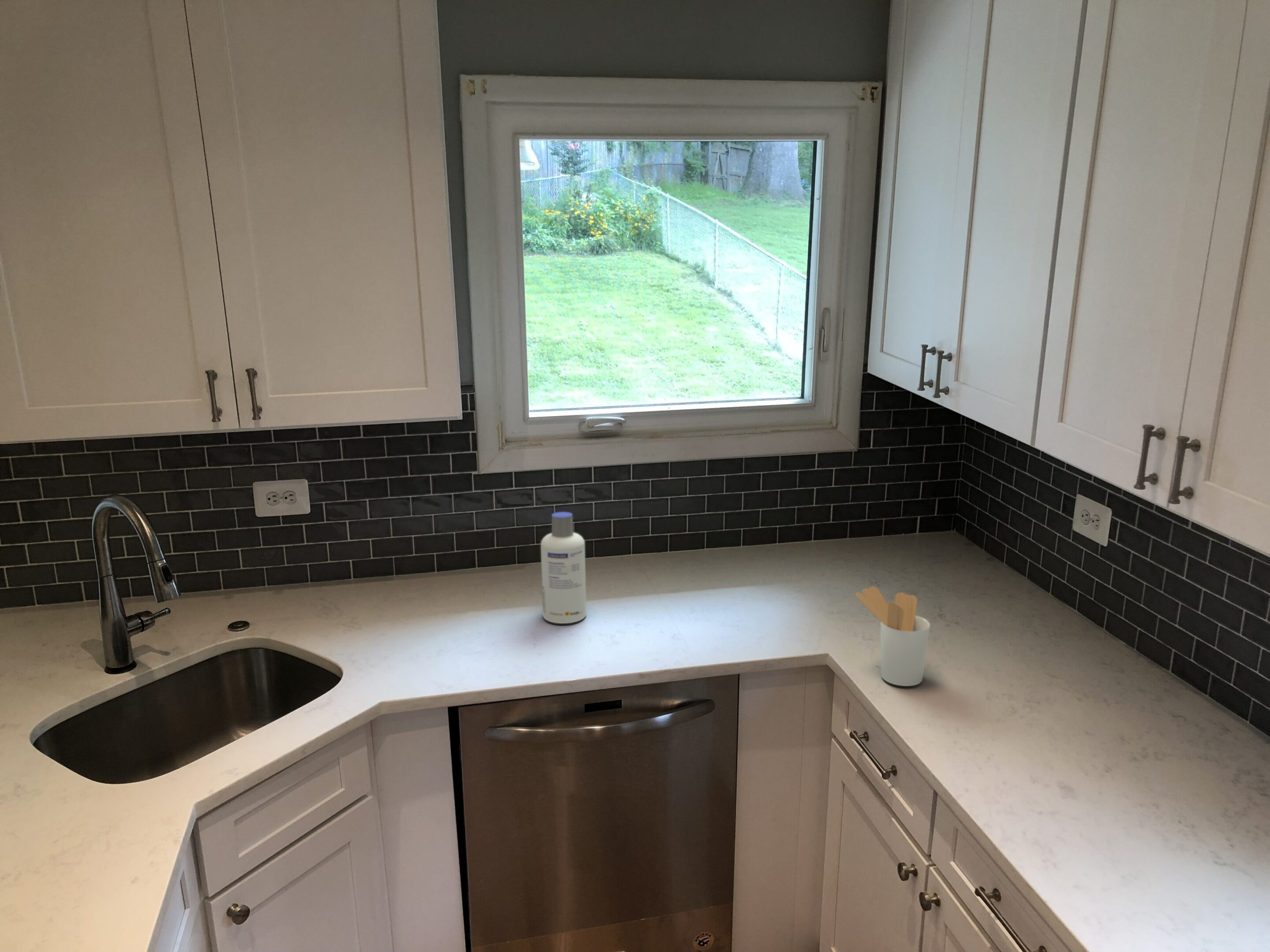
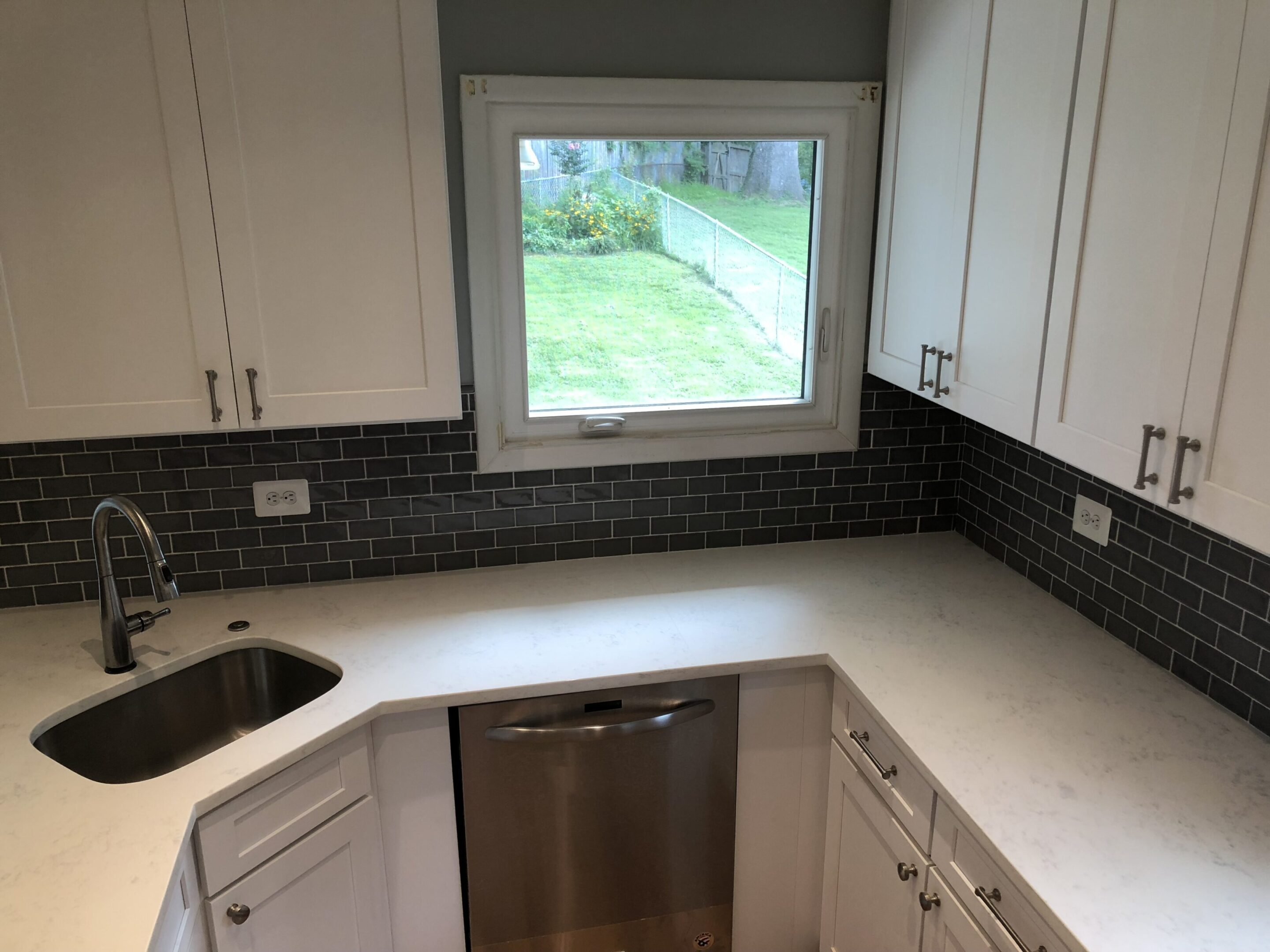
- screw cap bottle (563, 565)
- utensil holder (892, 633)
